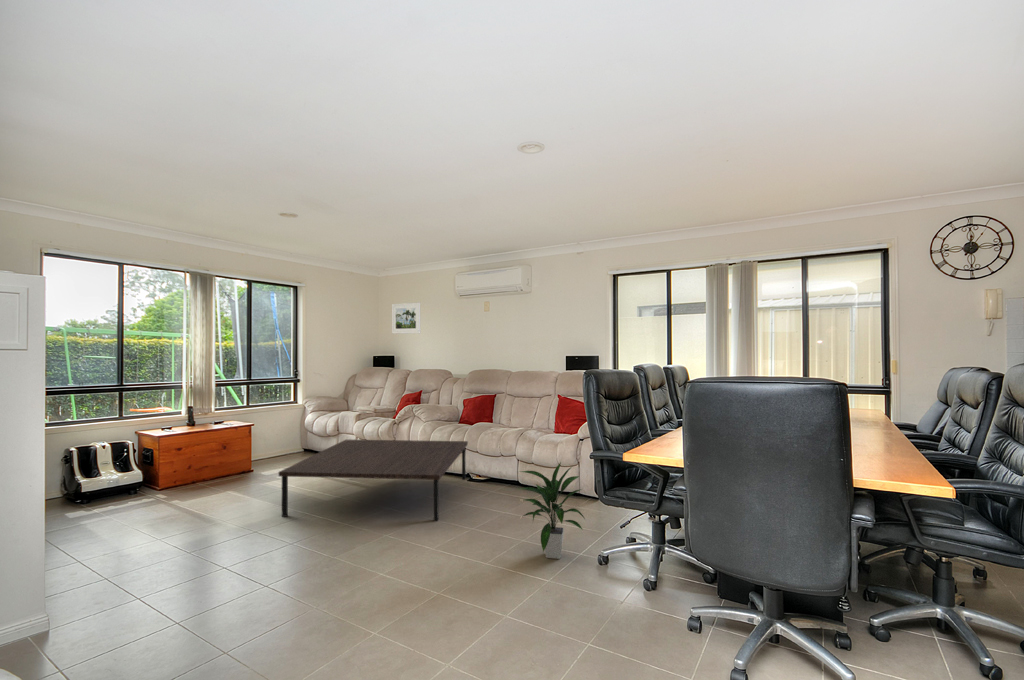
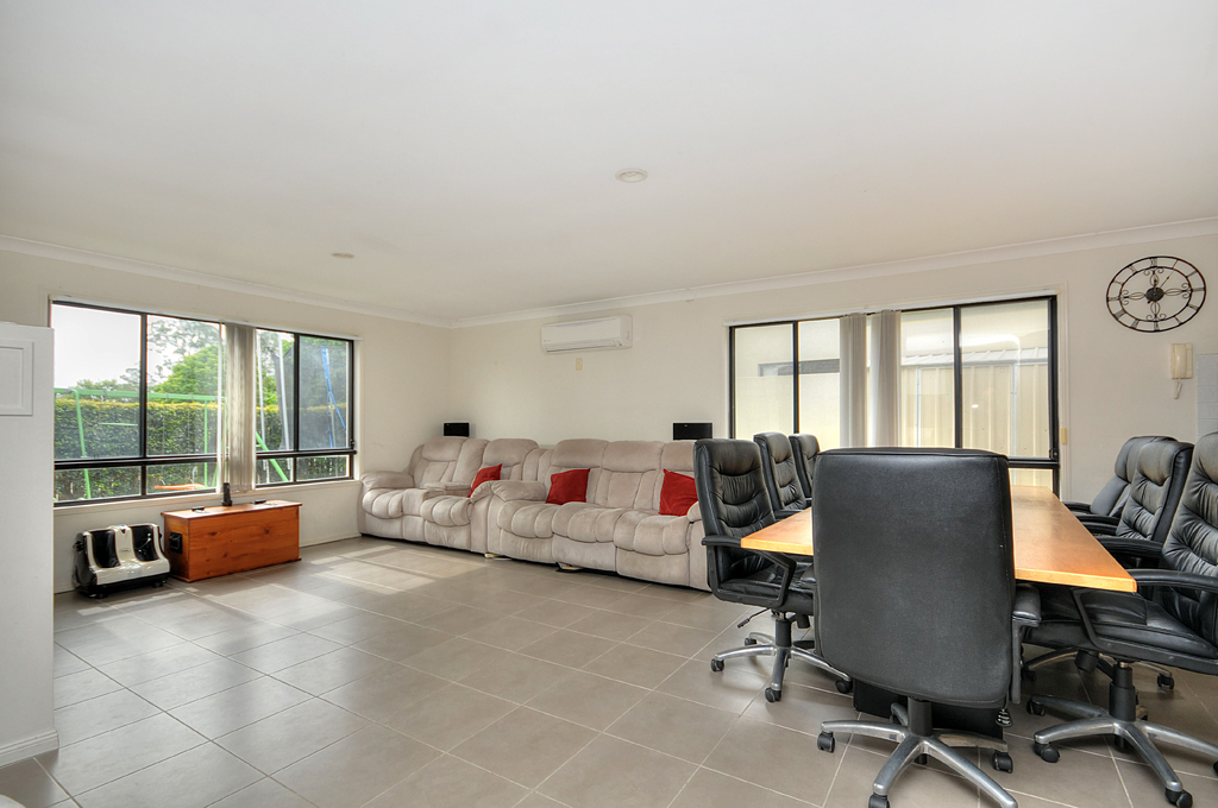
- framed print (405, 318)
- coffee table (385, 475)
- indoor plant (552, 509)
